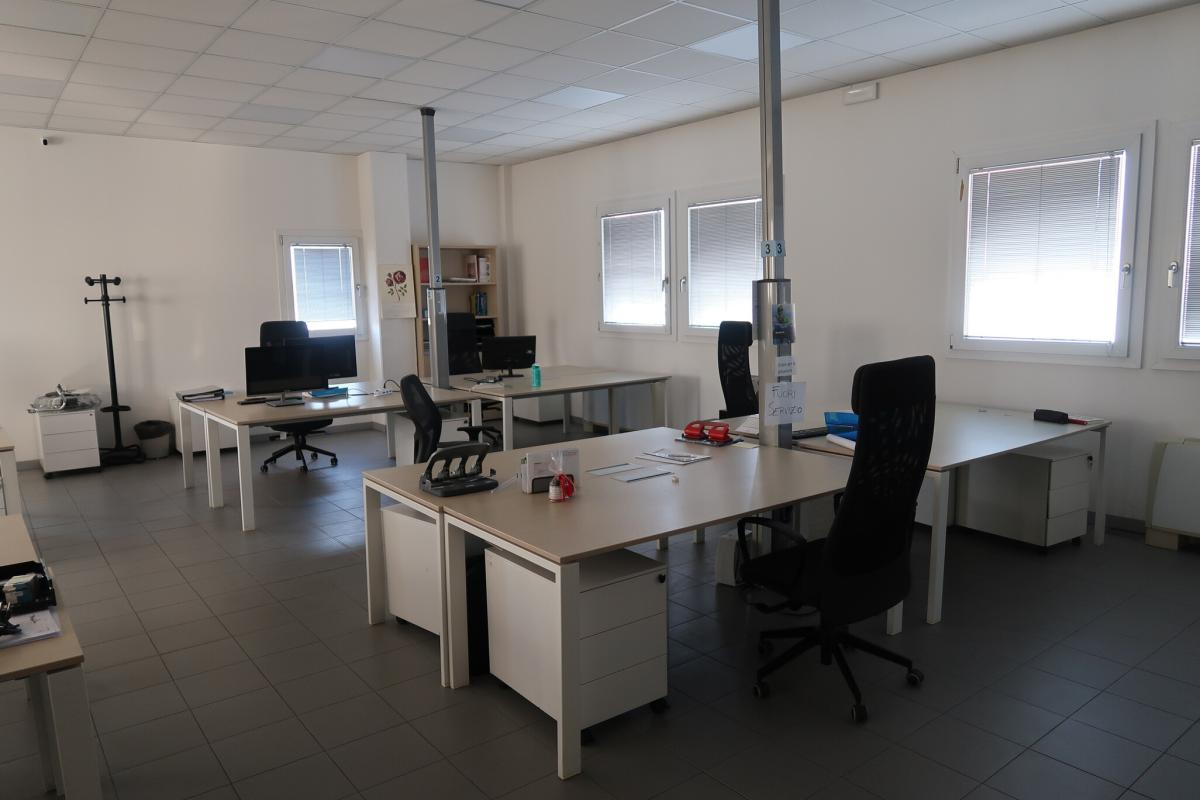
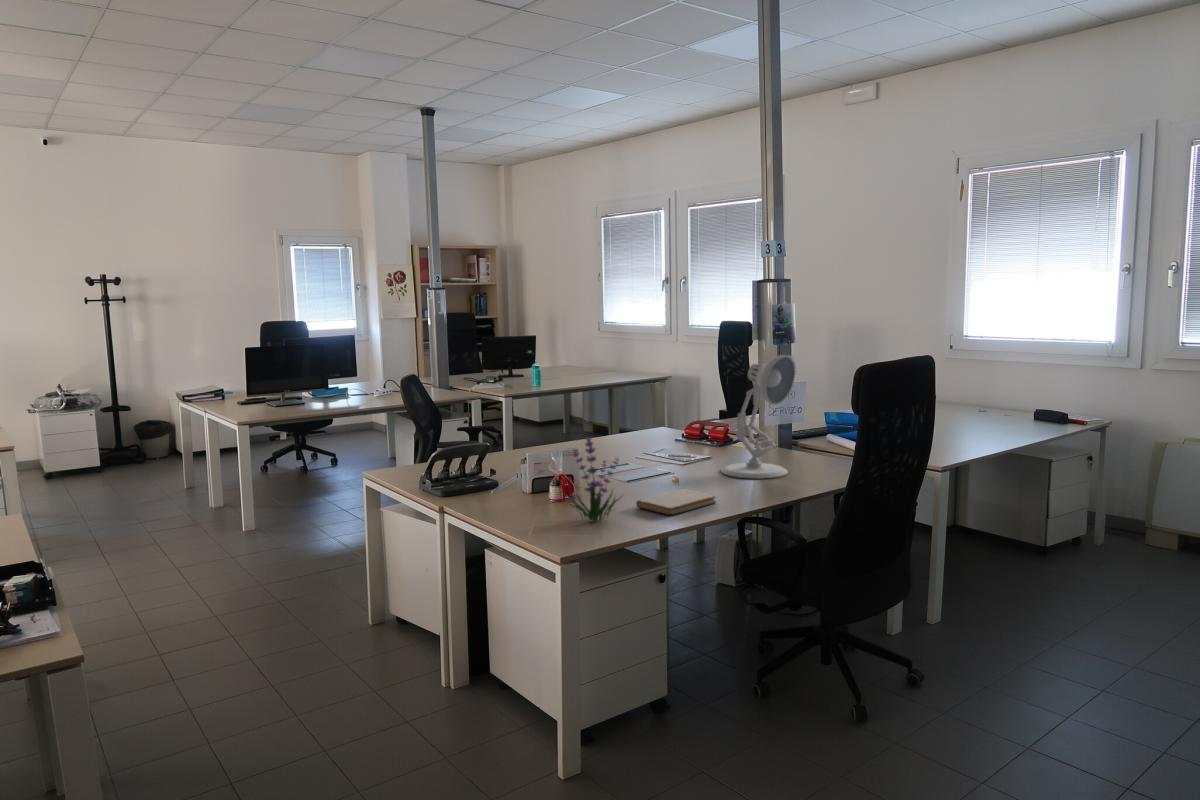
+ notebook (676, 501)
+ desk lamp (756, 413)
+ plant (593, 476)
